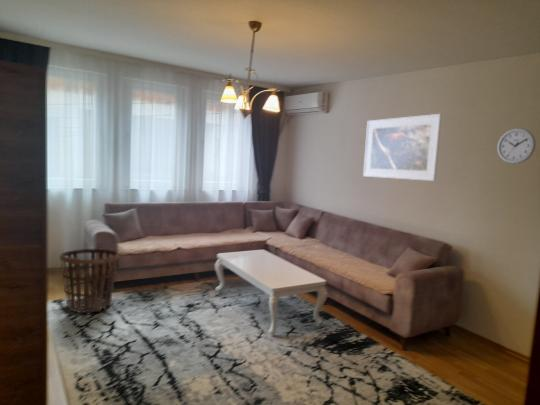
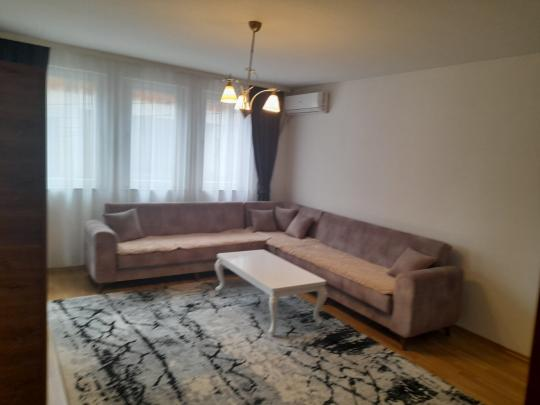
- basket (89, 279)
- wall clock (515, 146)
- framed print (398, 148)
